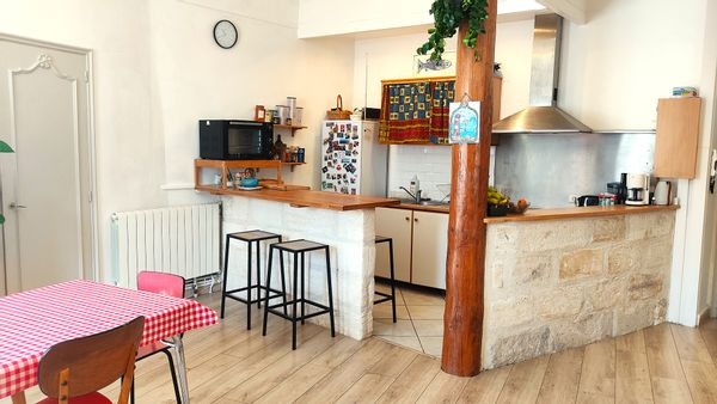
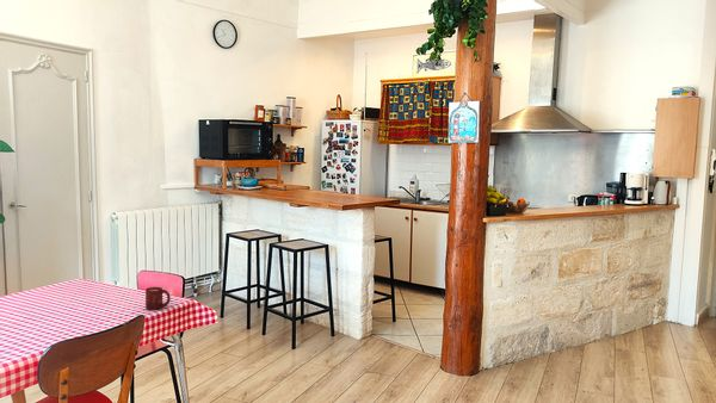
+ cup (158, 298)
